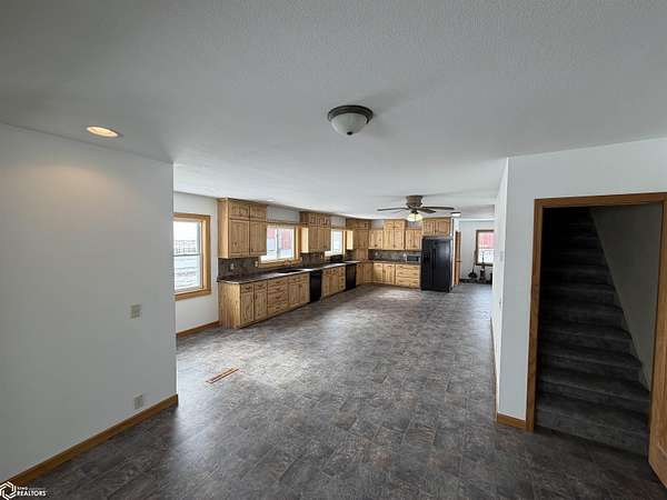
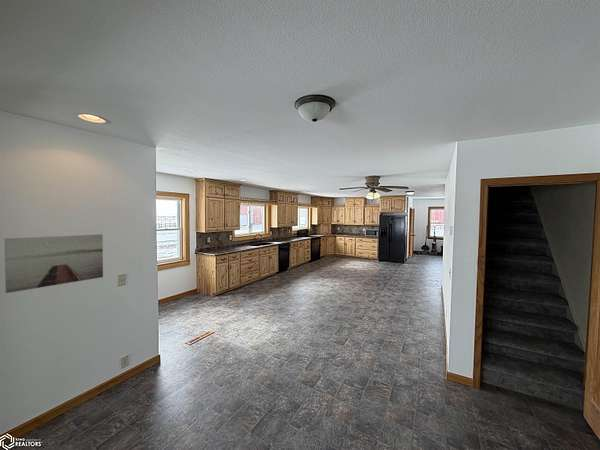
+ wall art (59, 260)
